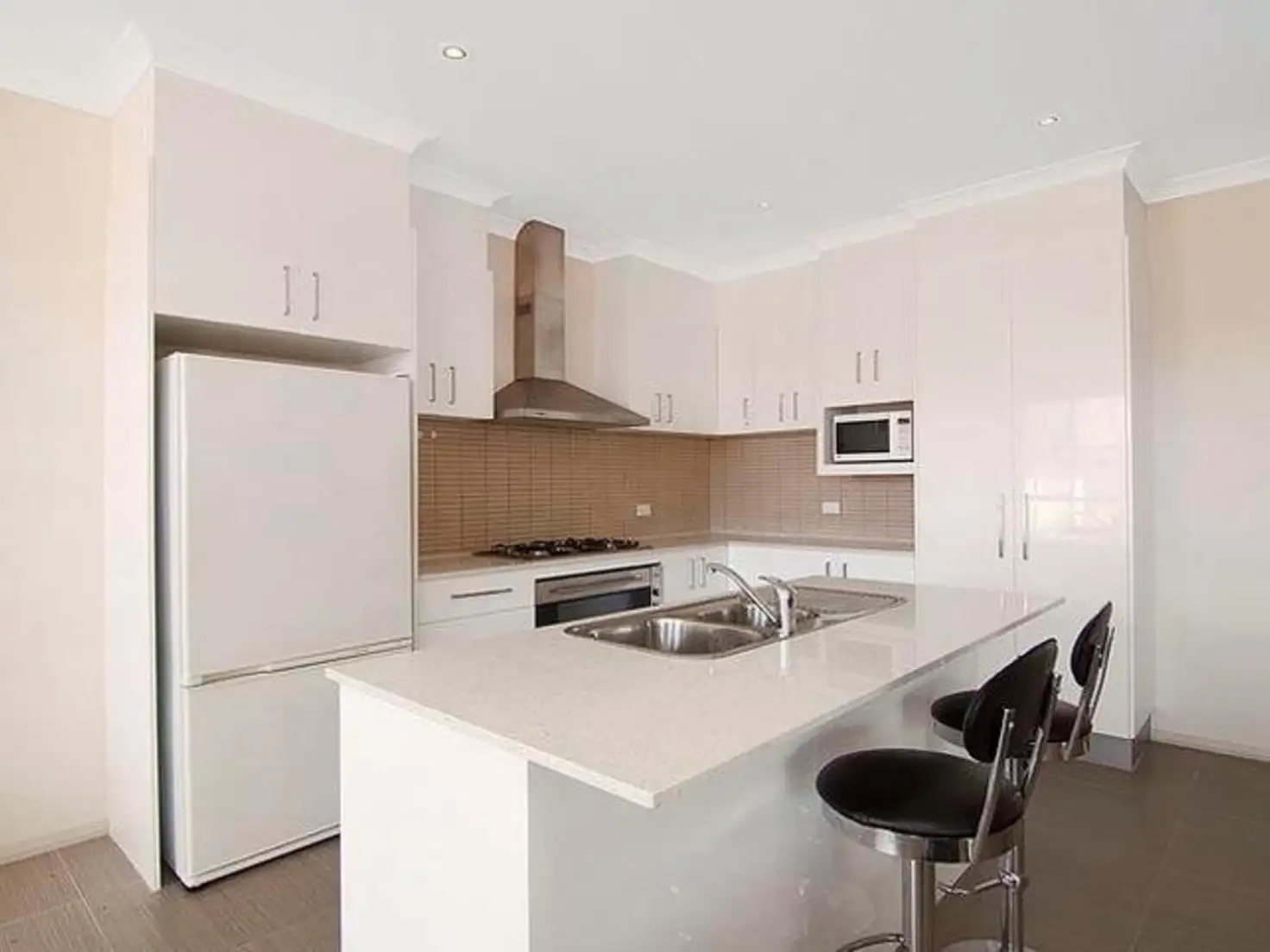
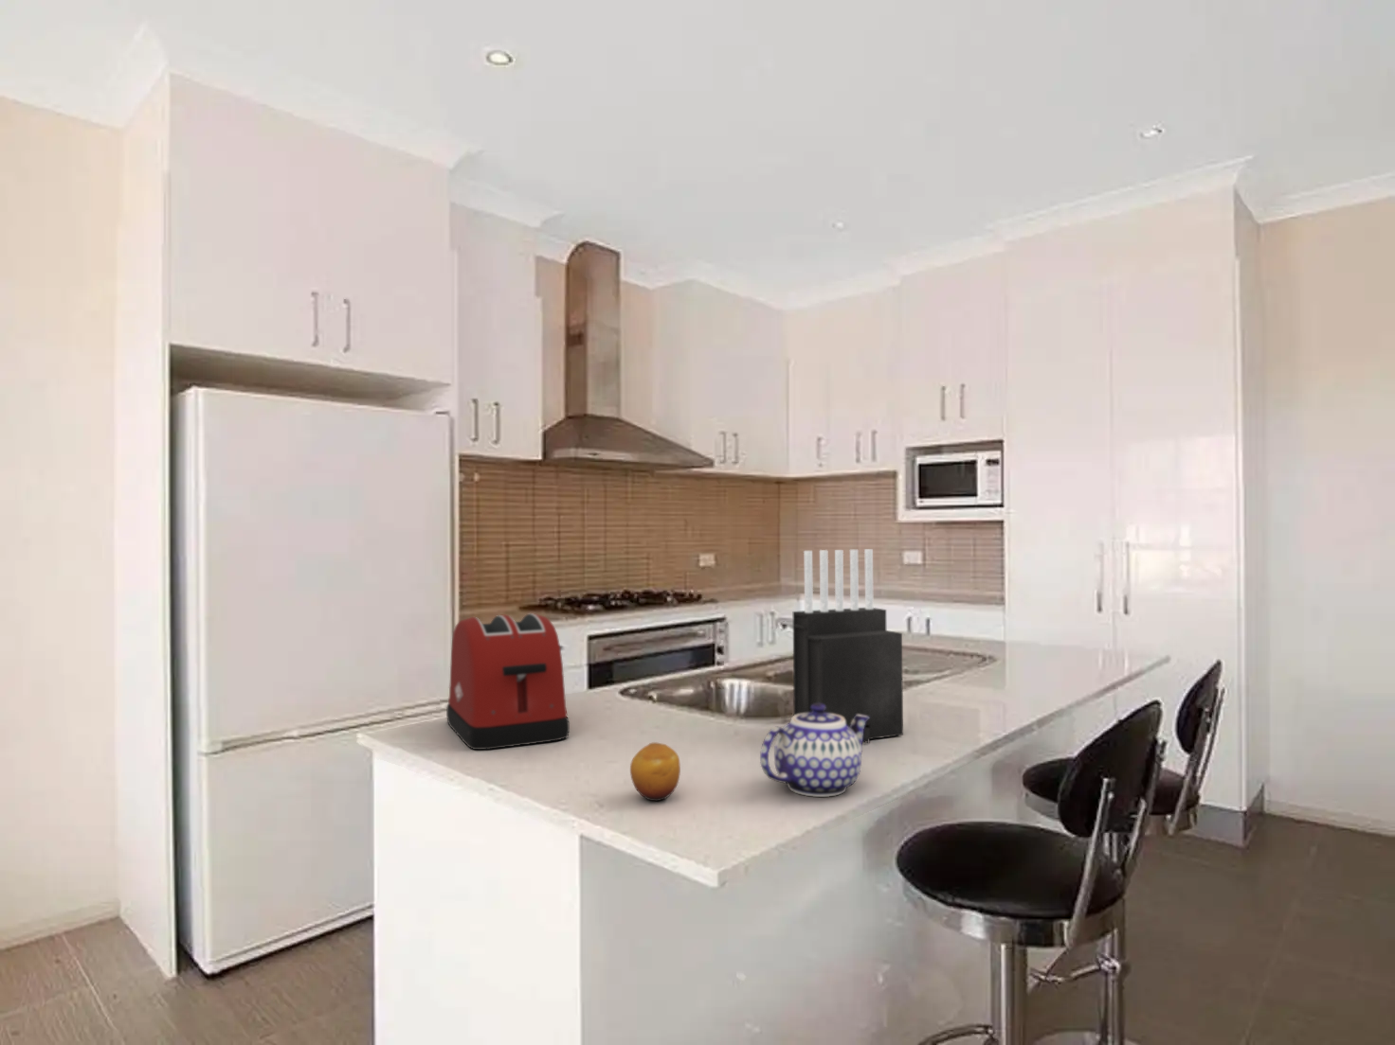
+ knife block (850, 643)
+ toaster (505, 672)
+ fruit (656, 769)
+ teapot (817, 745)
